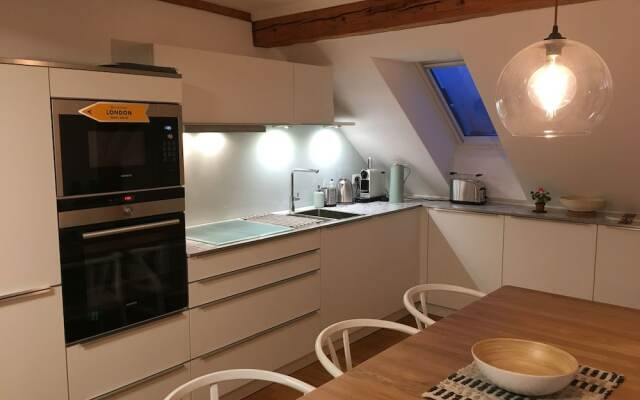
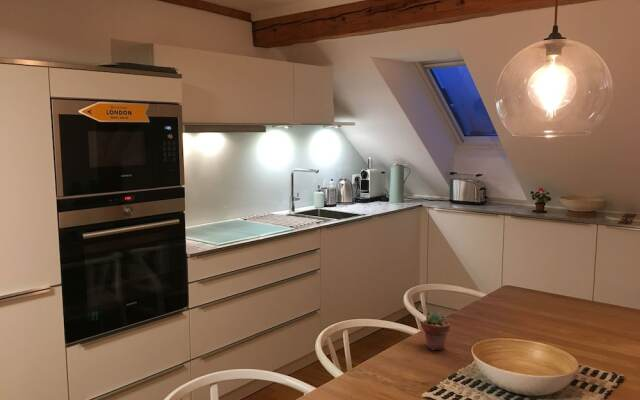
+ potted succulent (435, 329)
